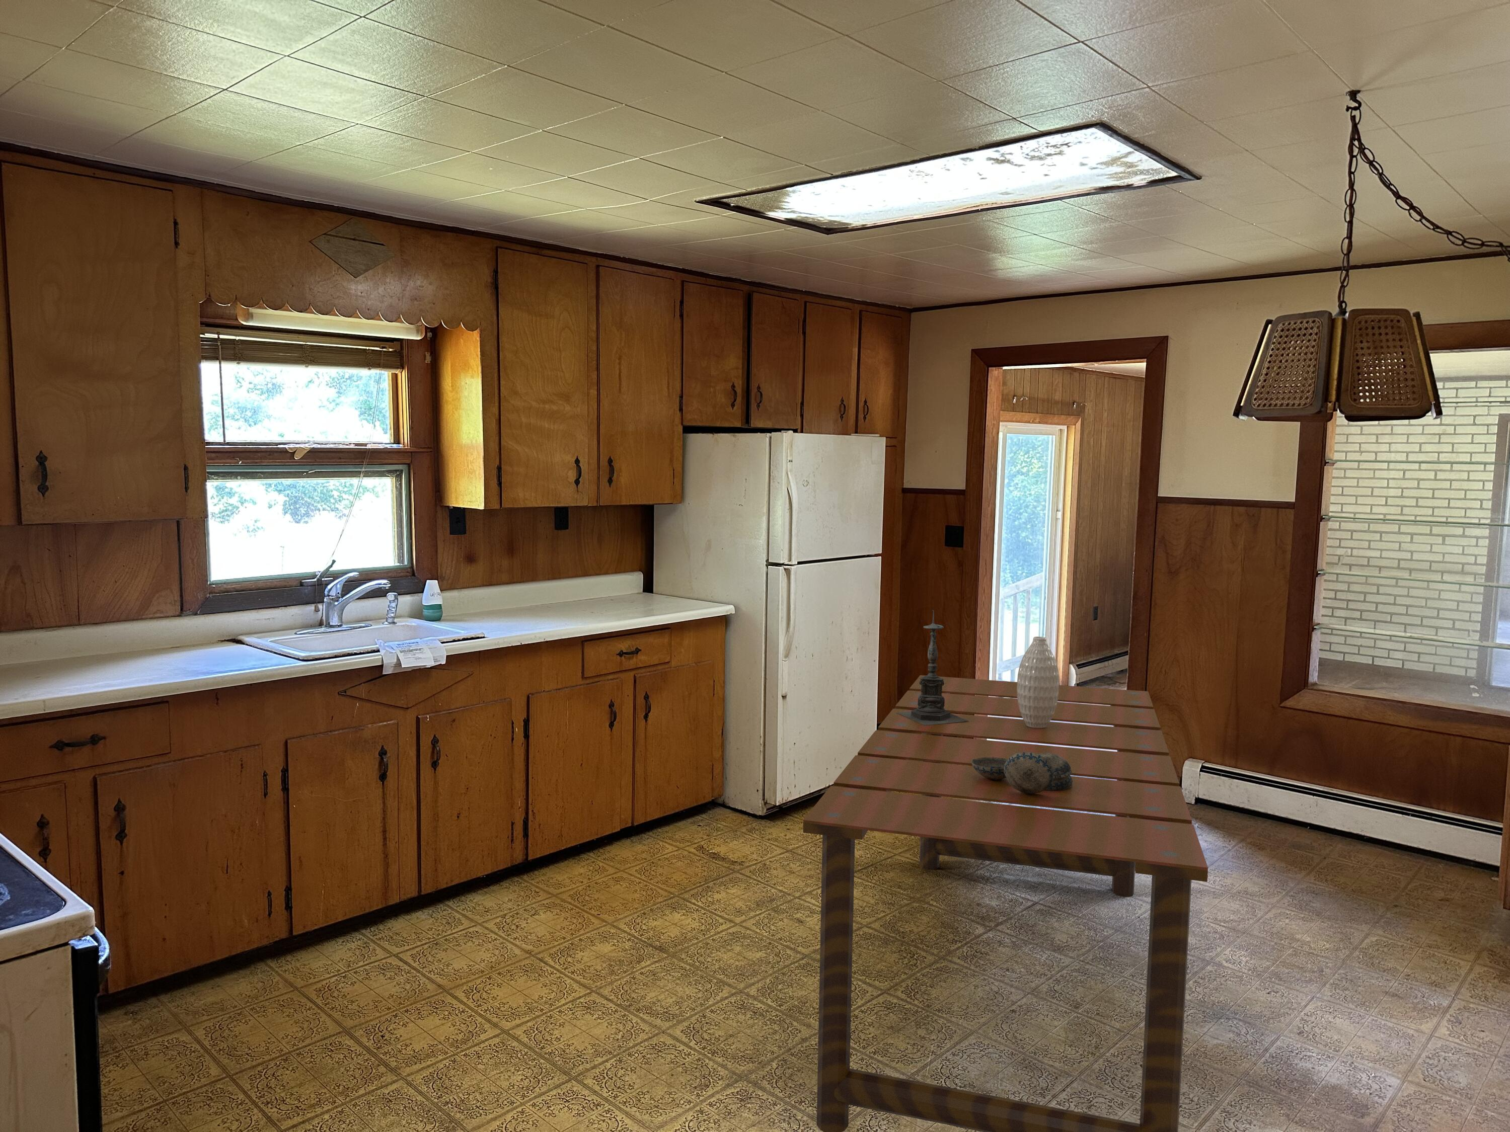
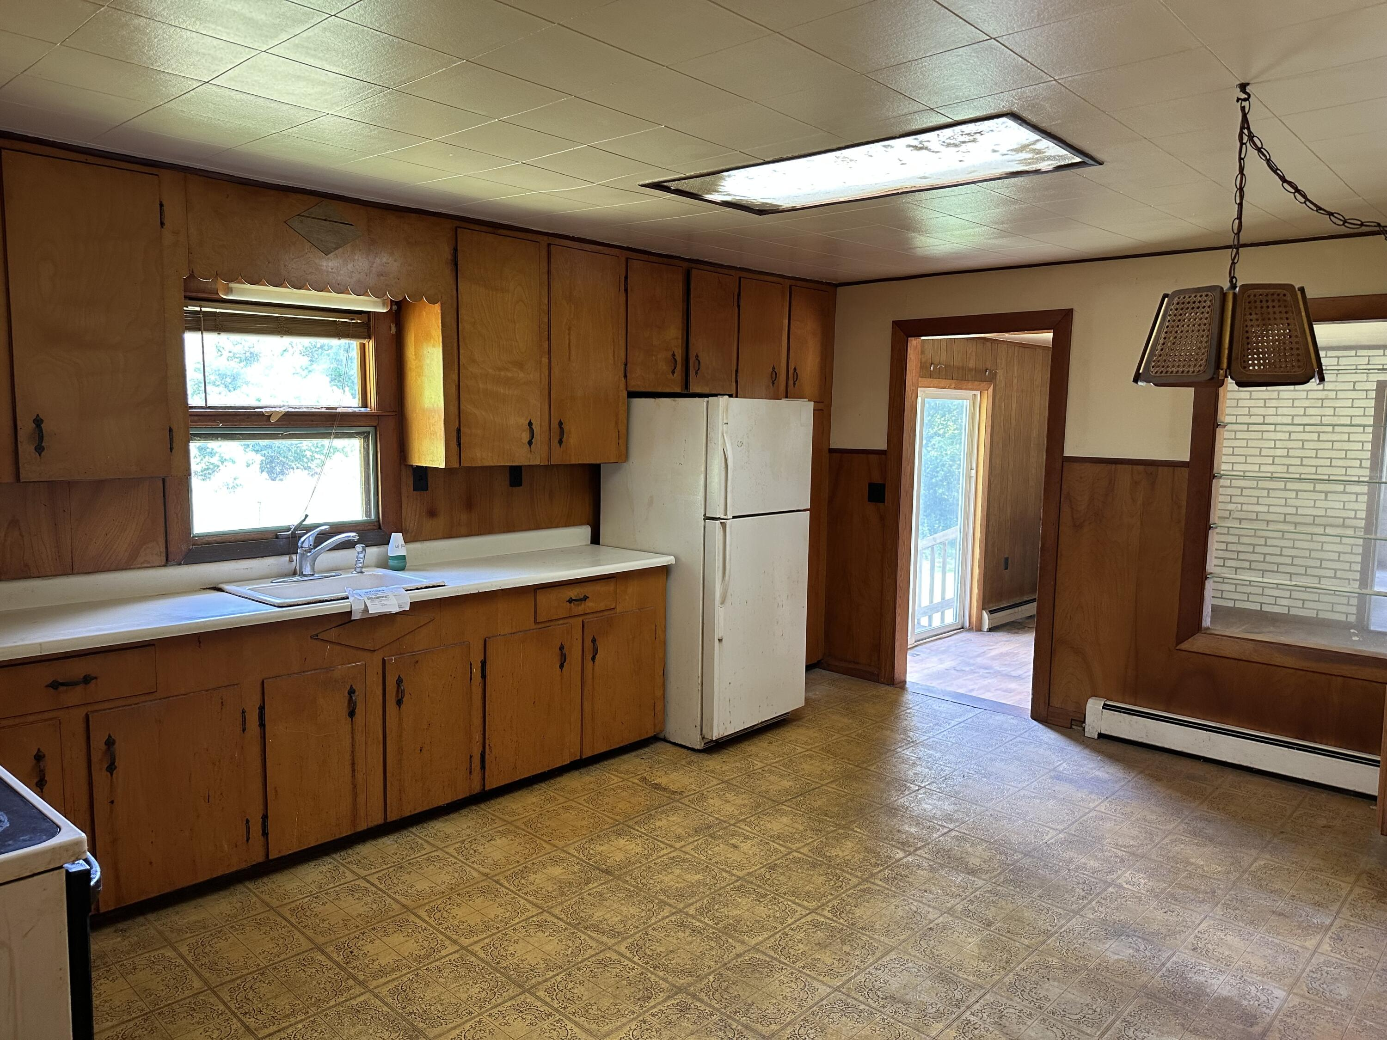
- decorative bowl (1027, 762)
- candle holder (933, 664)
- vase (1038, 681)
- dining table (1013, 862)
